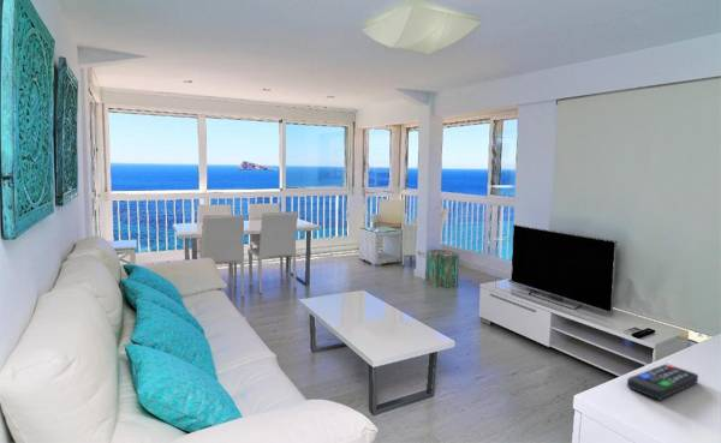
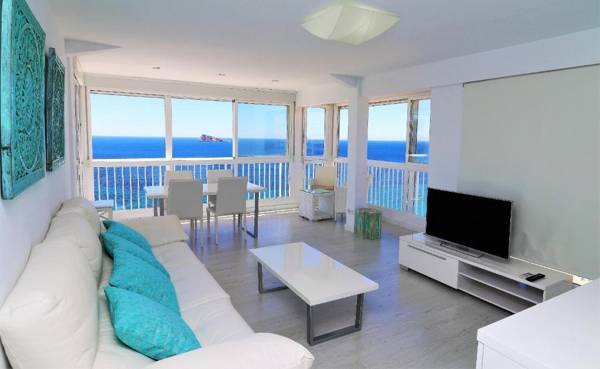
- remote control (662, 379)
